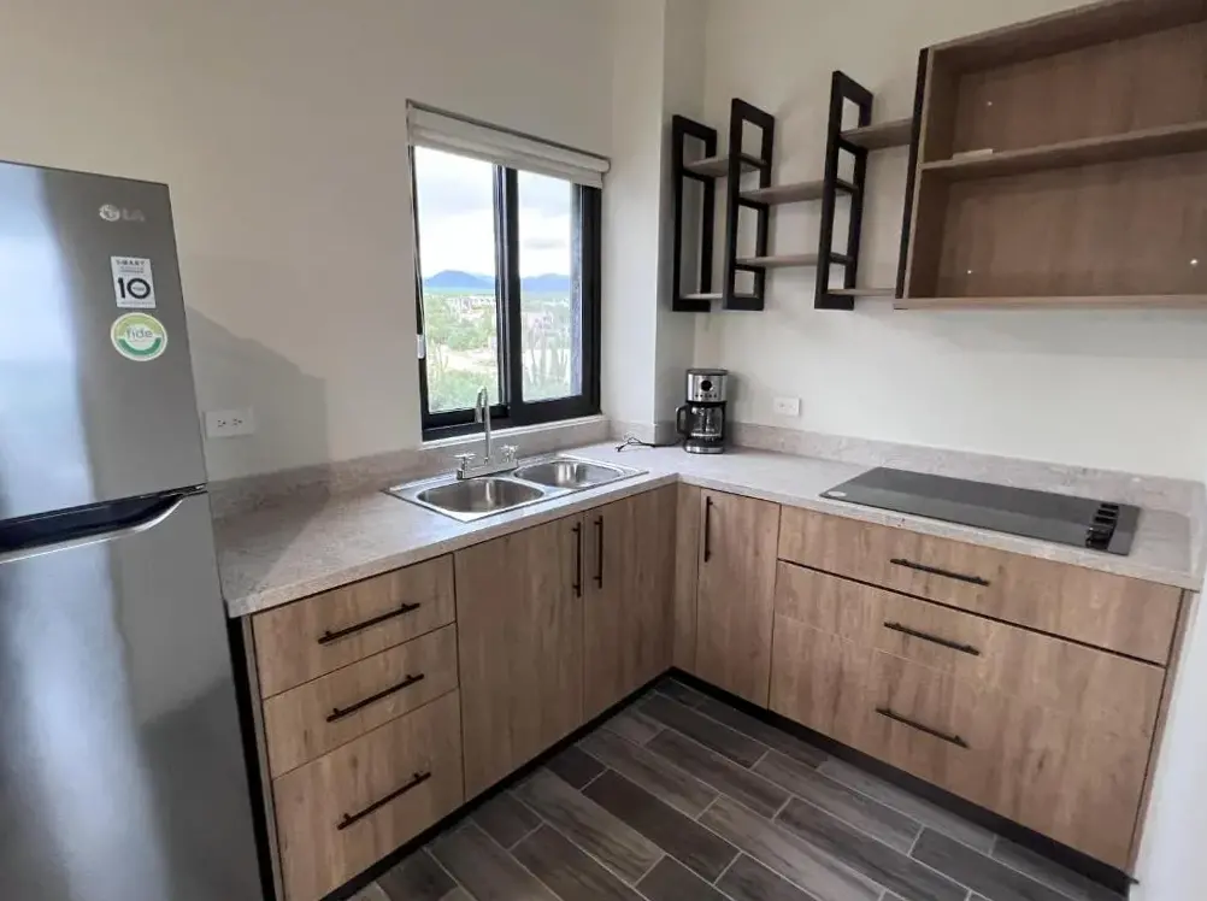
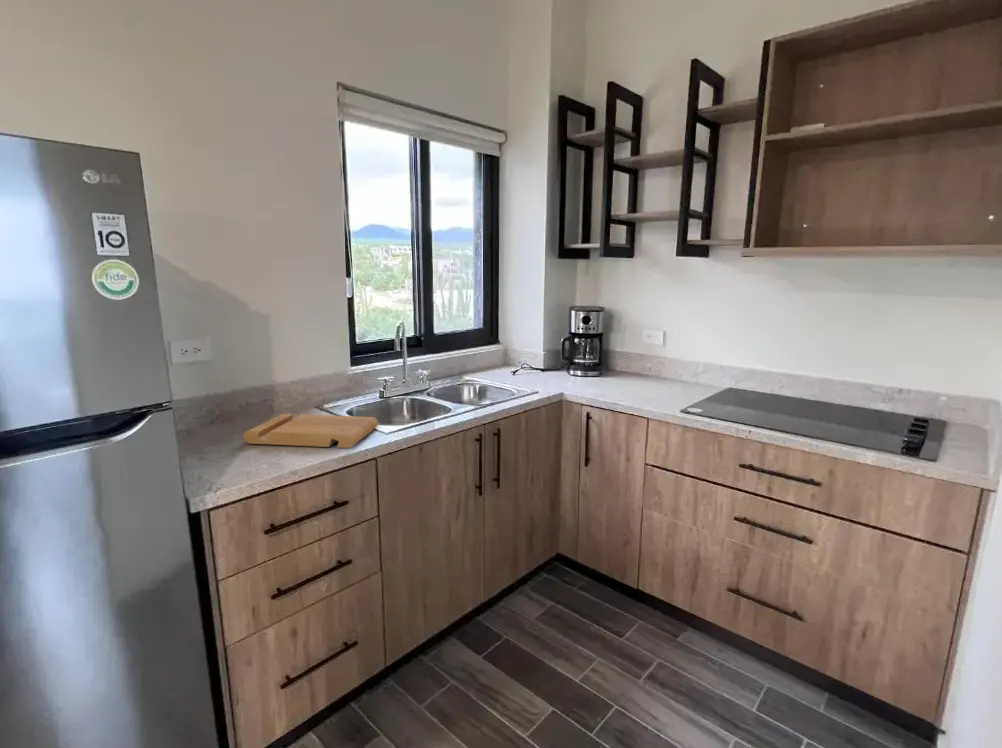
+ cutting board (314, 429)
